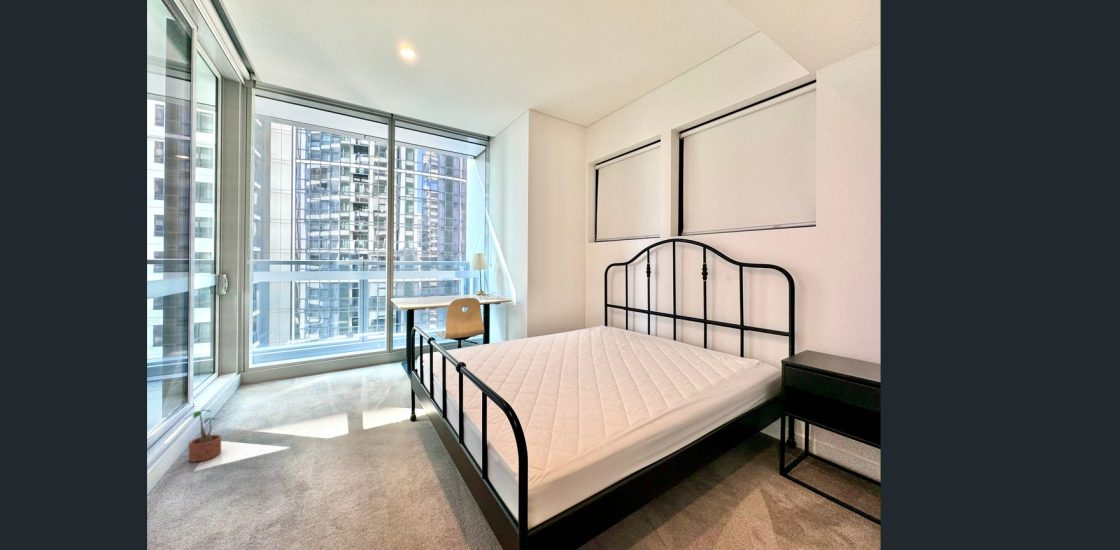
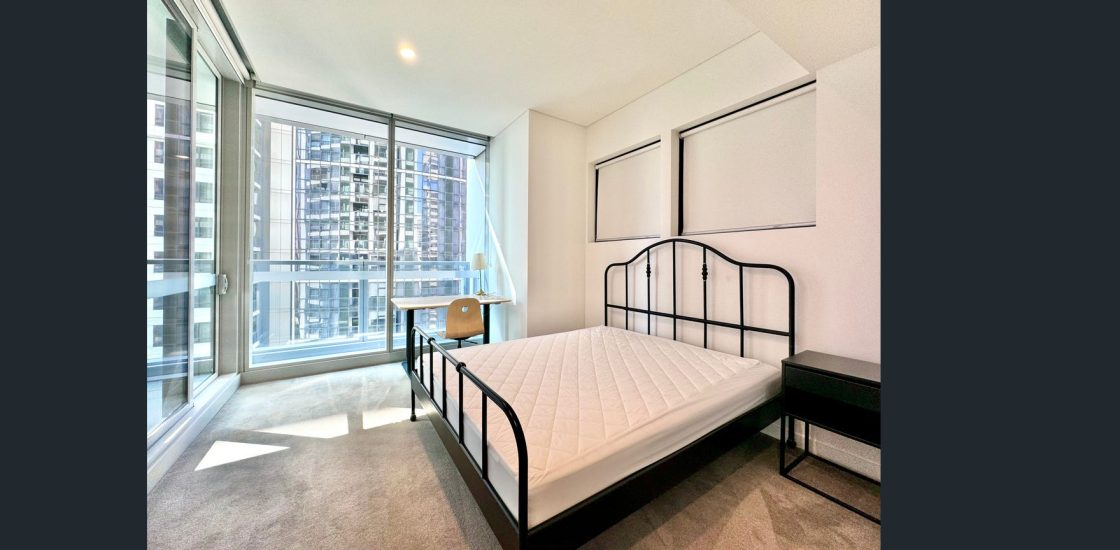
- potted plant (202, 433)
